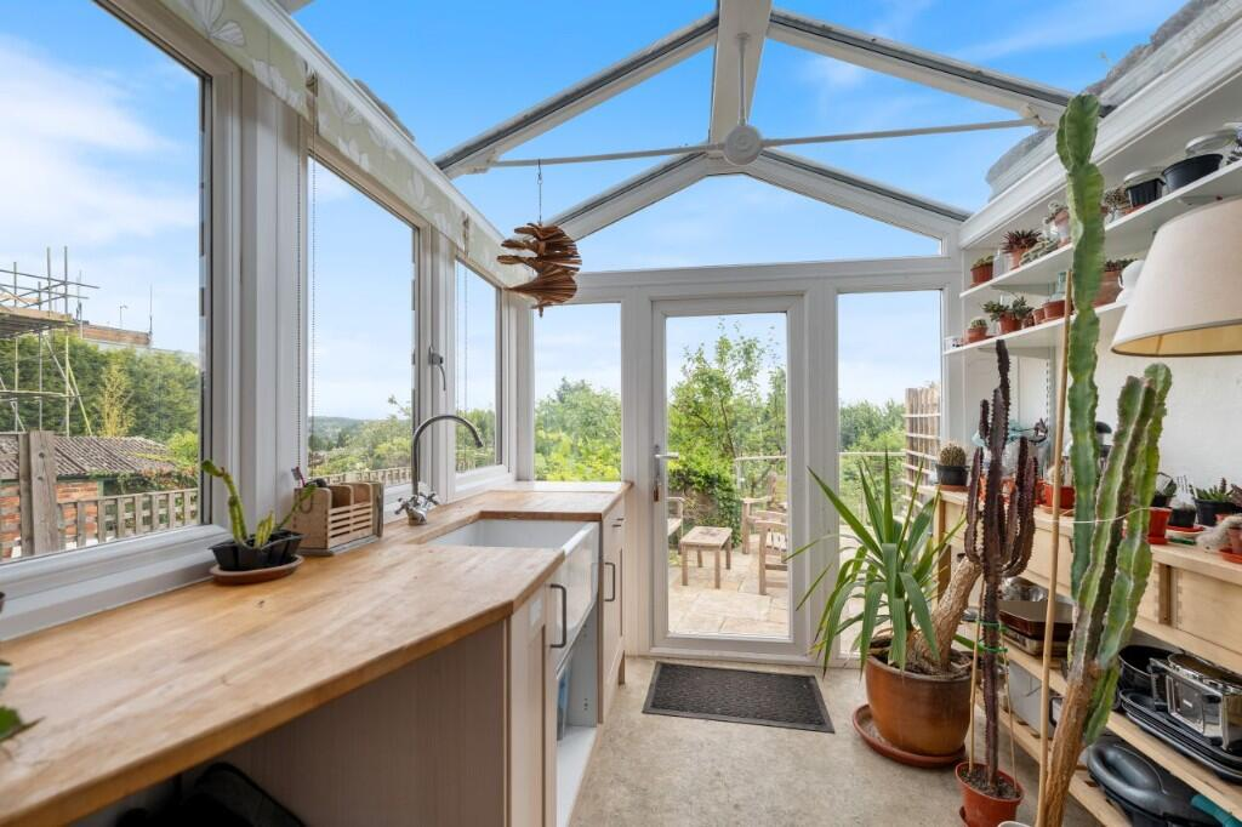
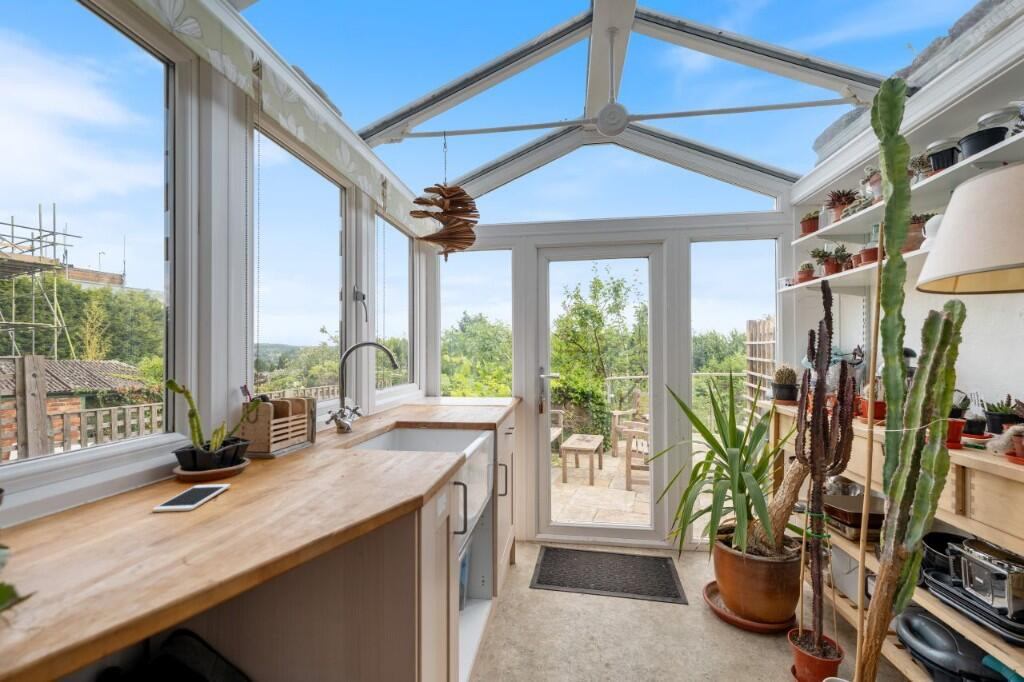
+ cell phone (194, 496)
